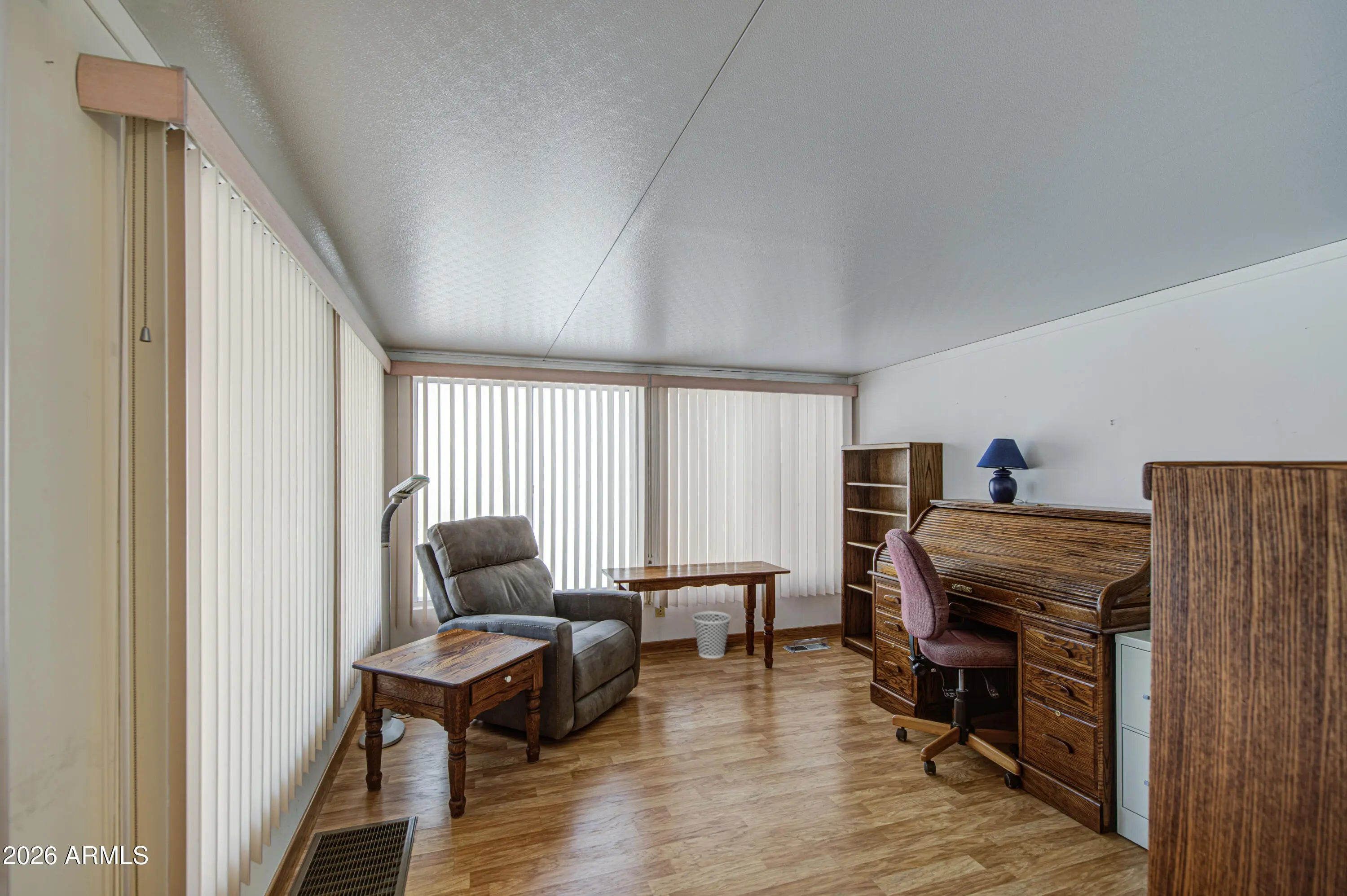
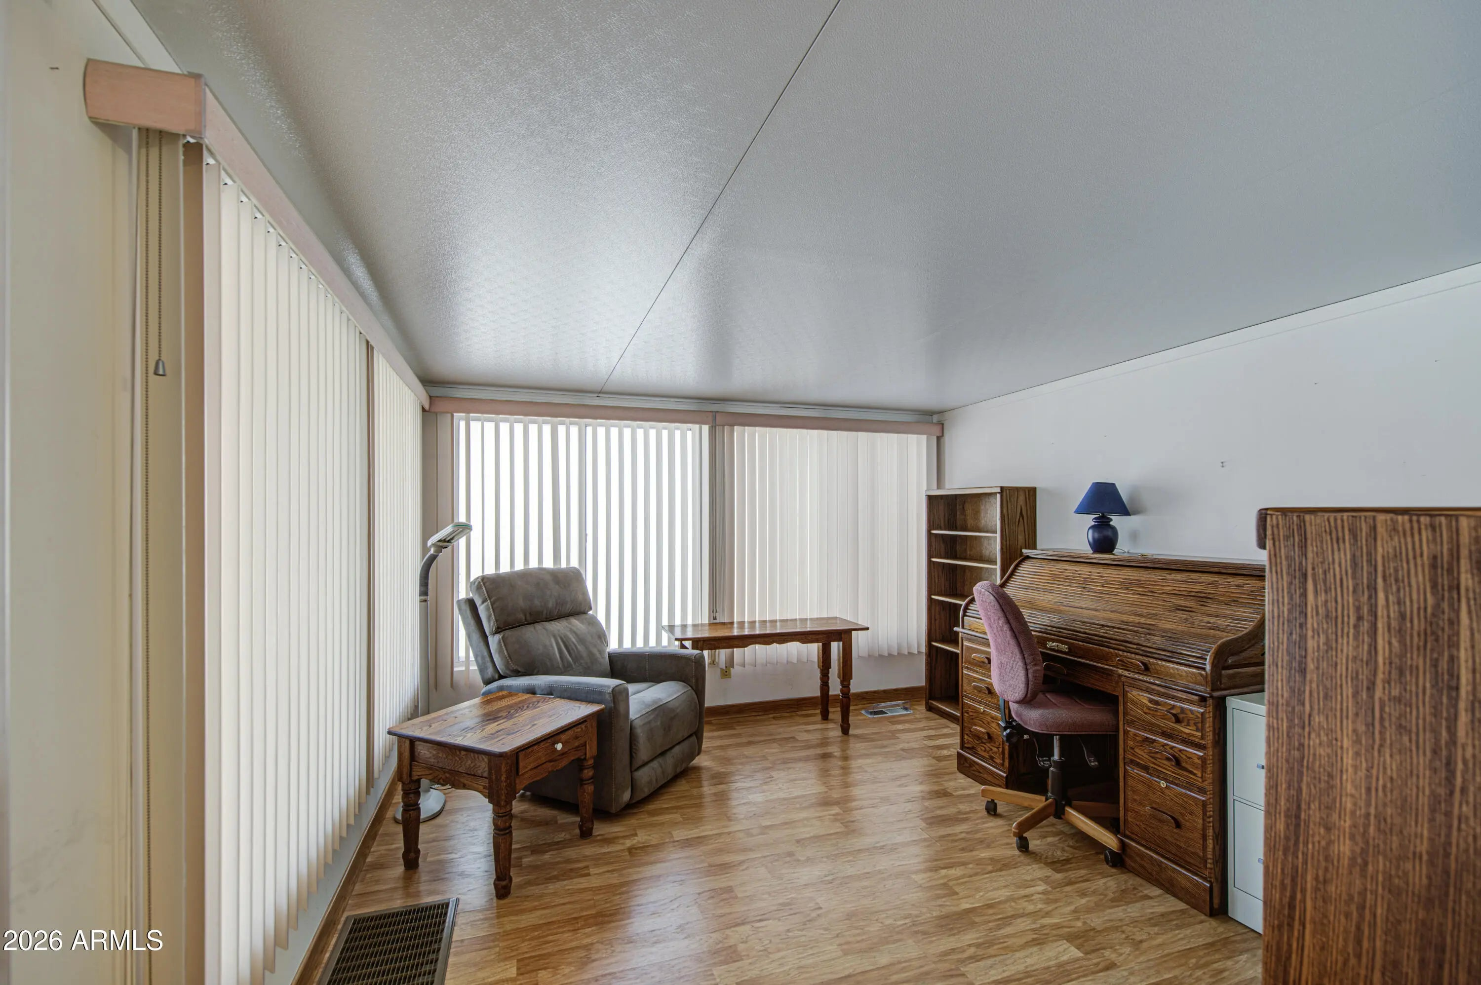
- wastebasket (711, 635)
